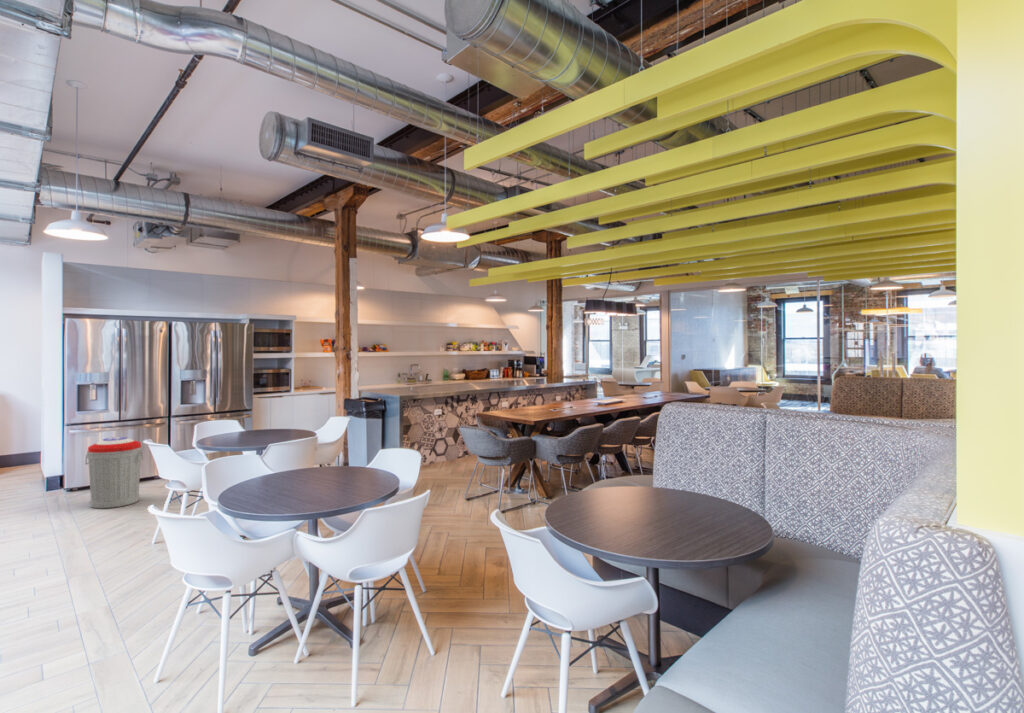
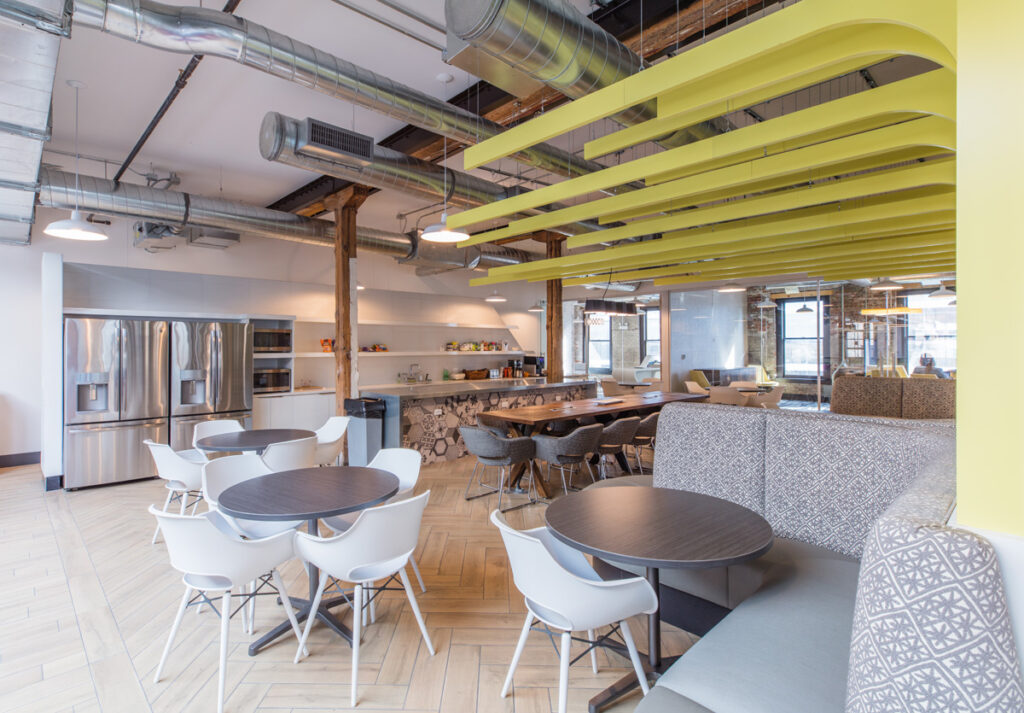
- trash can (115, 470)
